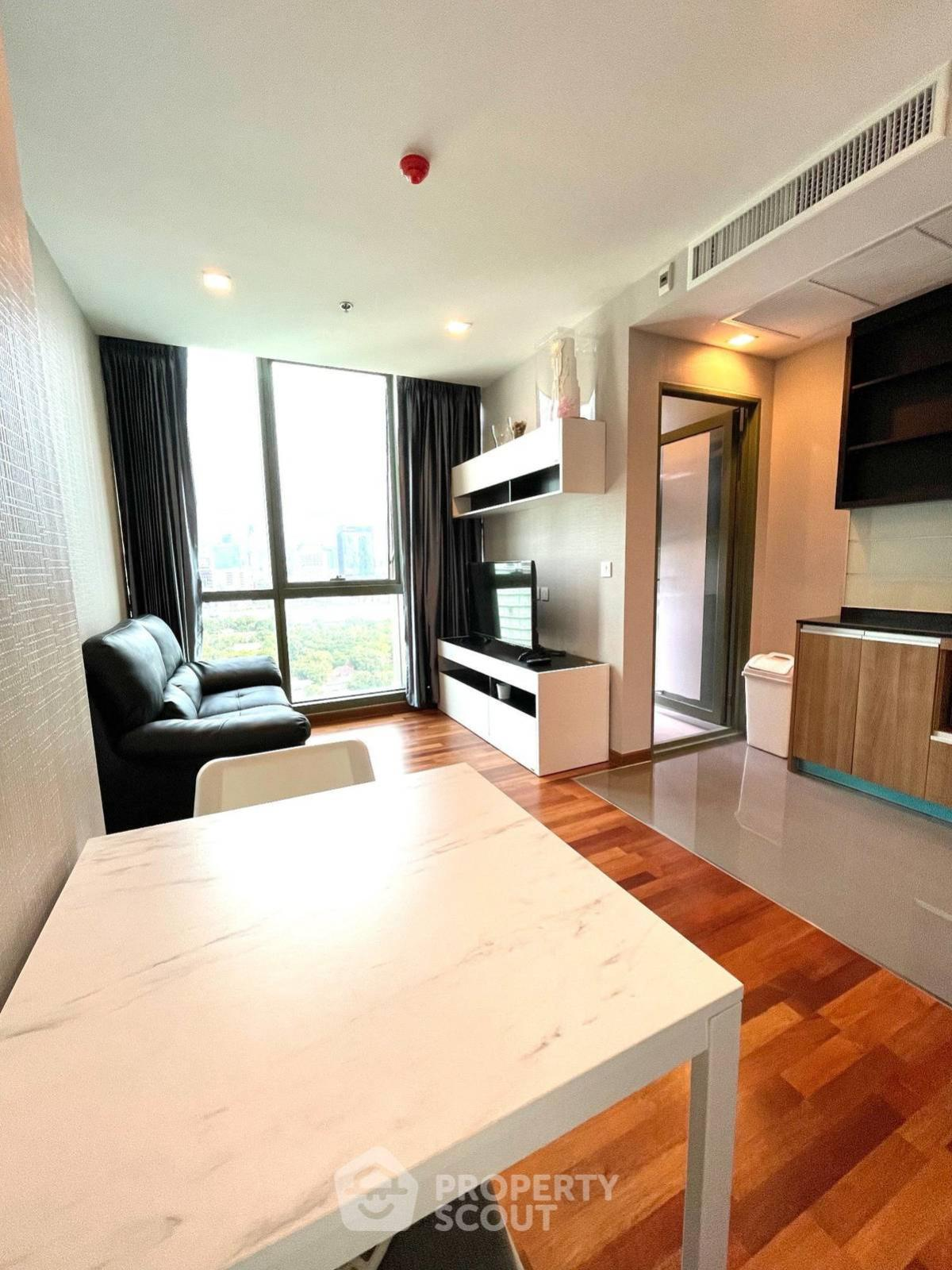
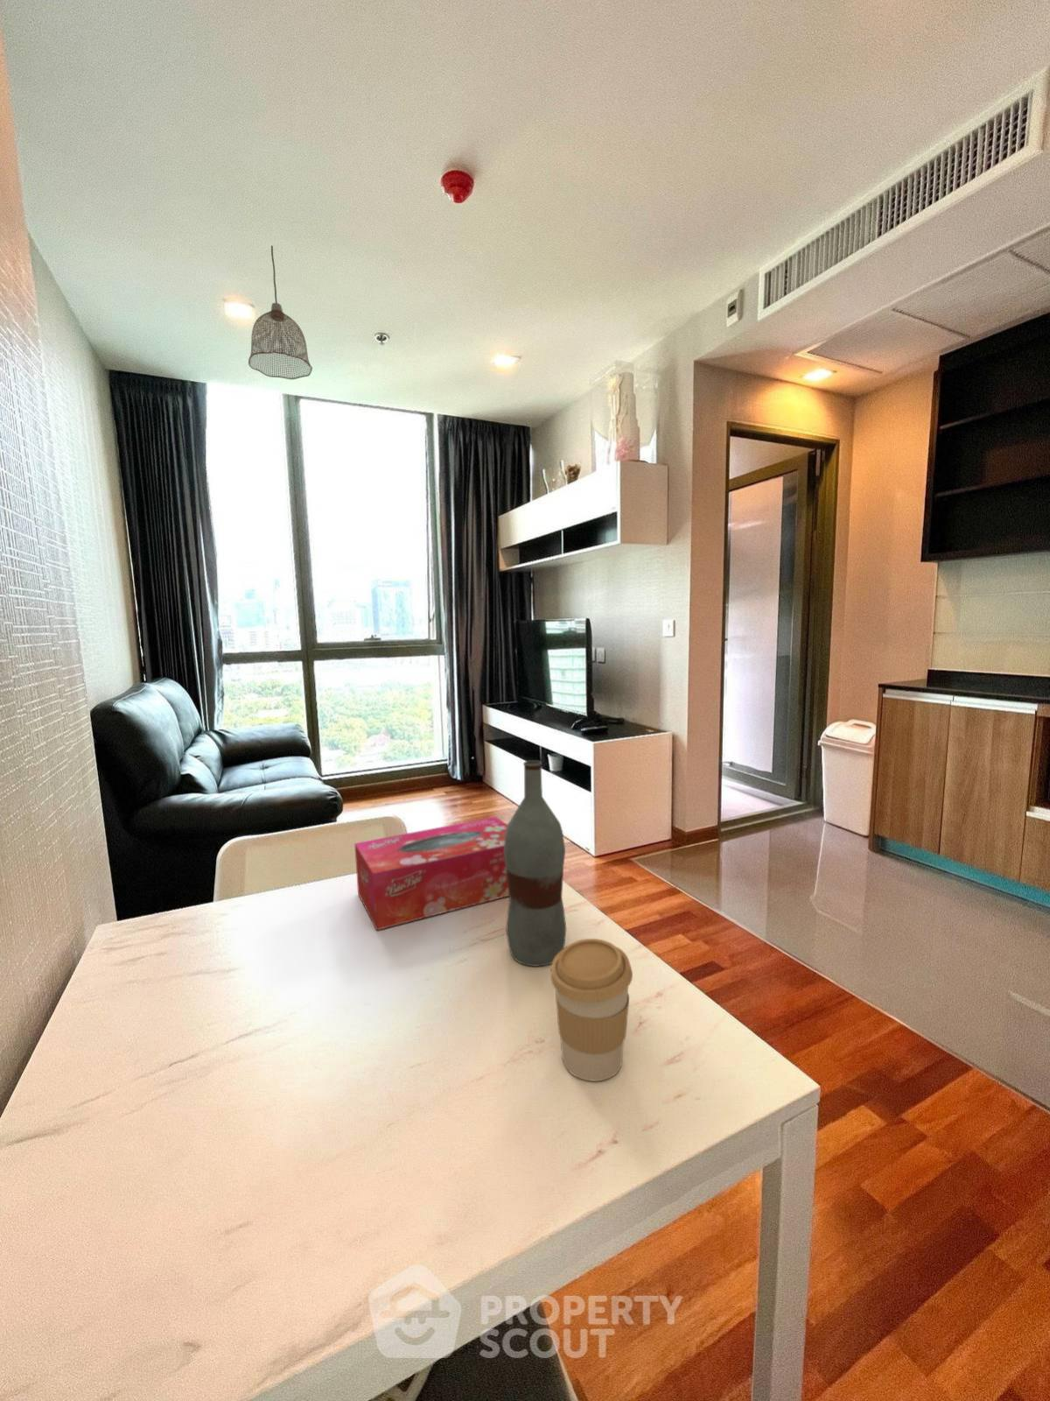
+ coffee cup (591, 1006)
+ tissue box (442, 867)
+ pendant lamp (276, 308)
+ bottle (535, 858)
